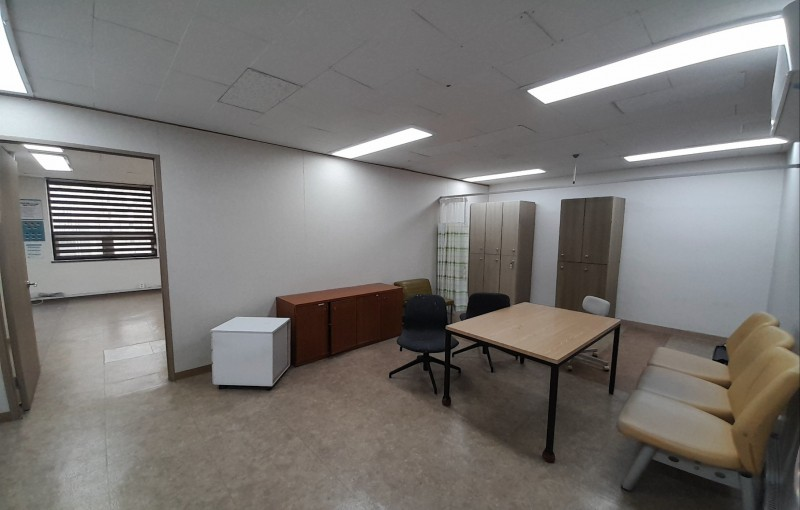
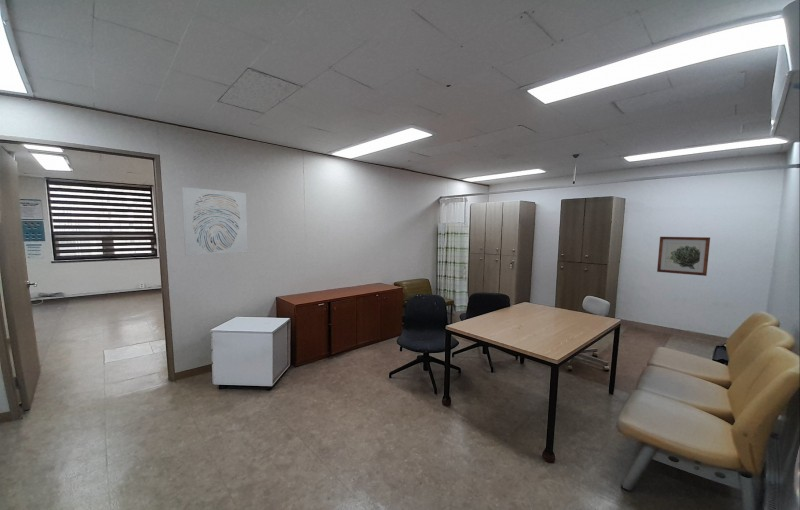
+ wall art (682, 255)
+ wall art (217, 222)
